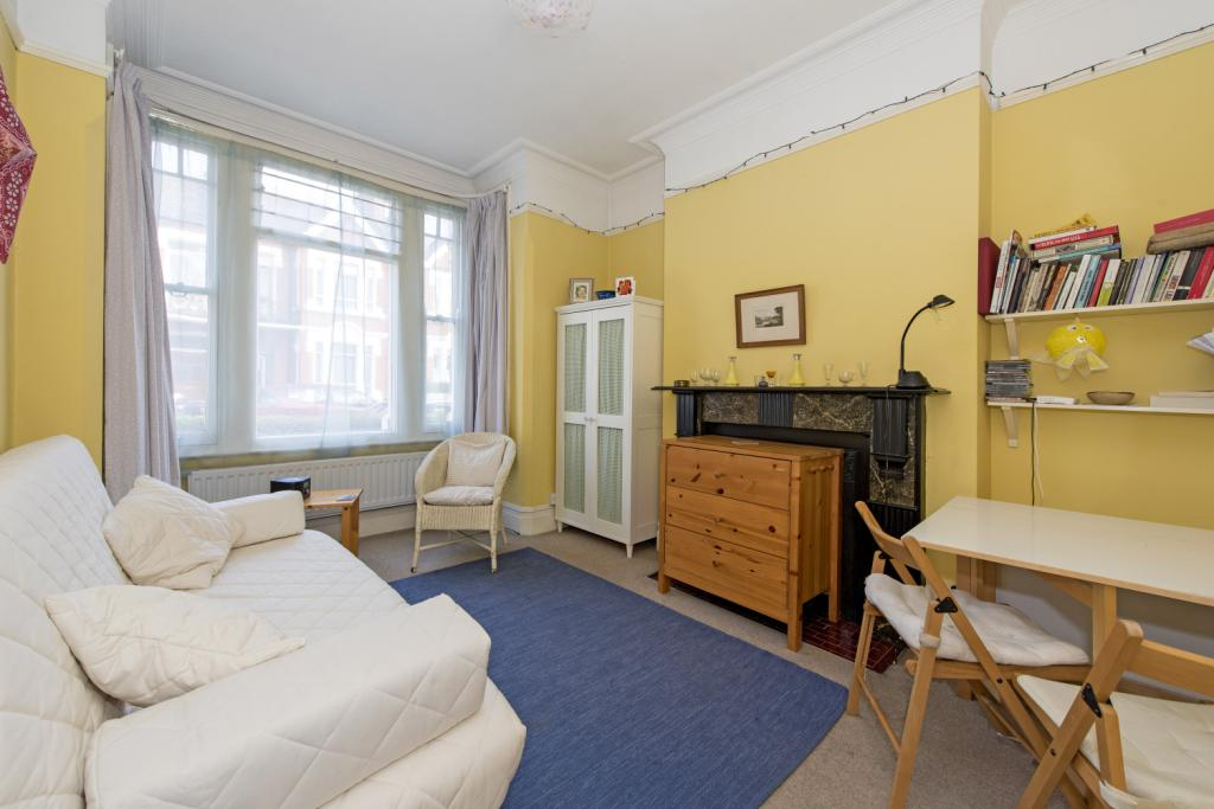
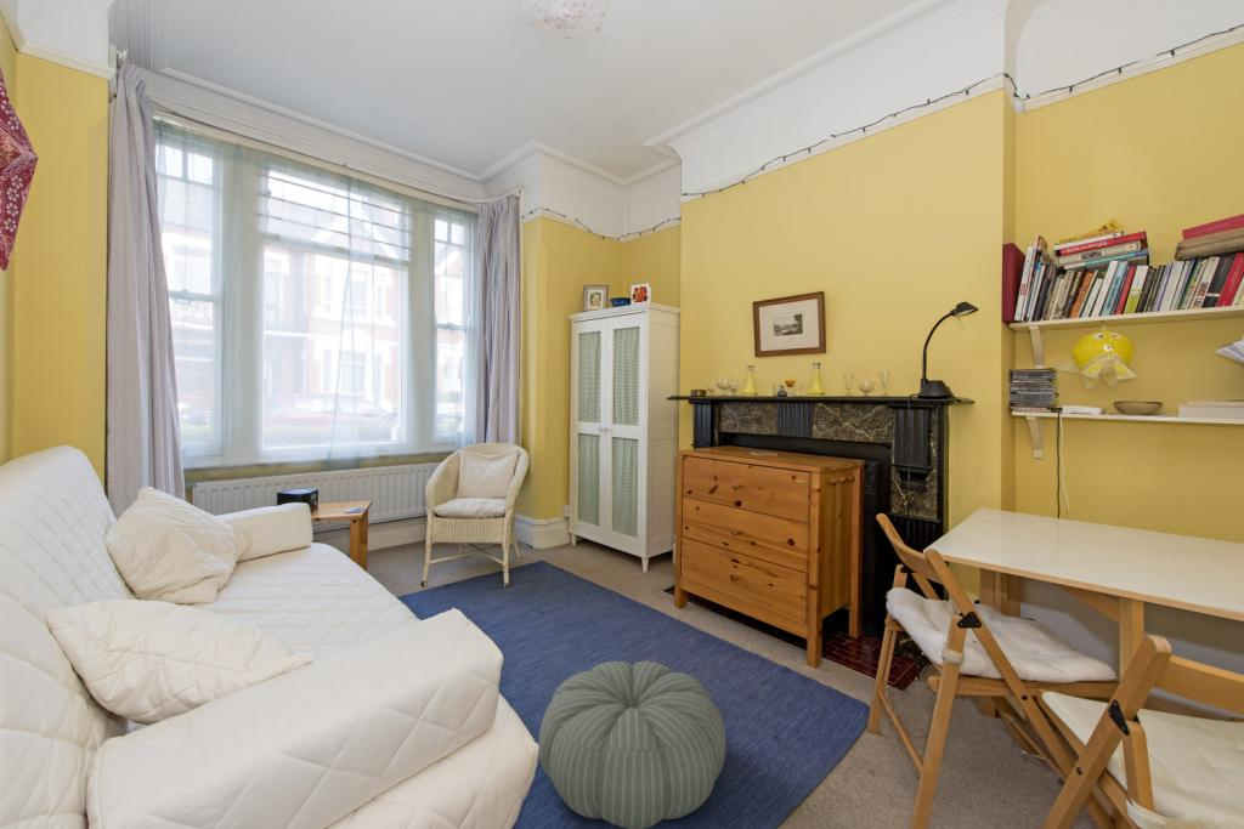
+ pouf (632, 731)
